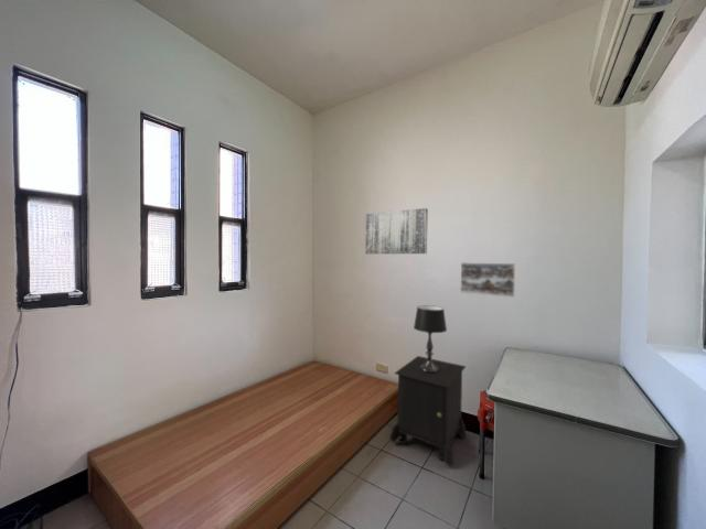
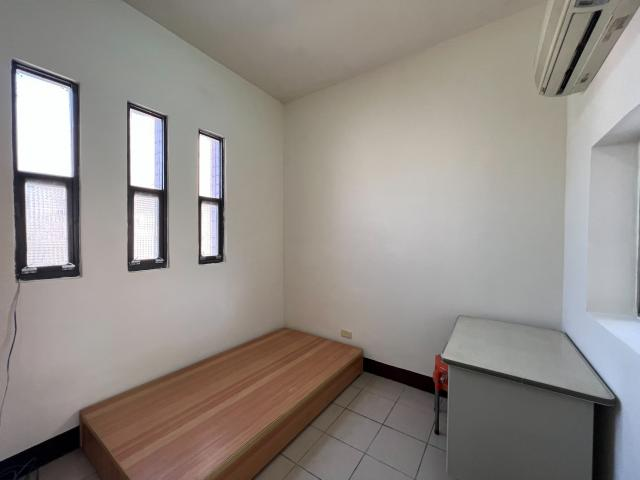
- nightstand (430, 403)
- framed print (486, 279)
- wall art (394, 233)
- table lamp (429, 338)
